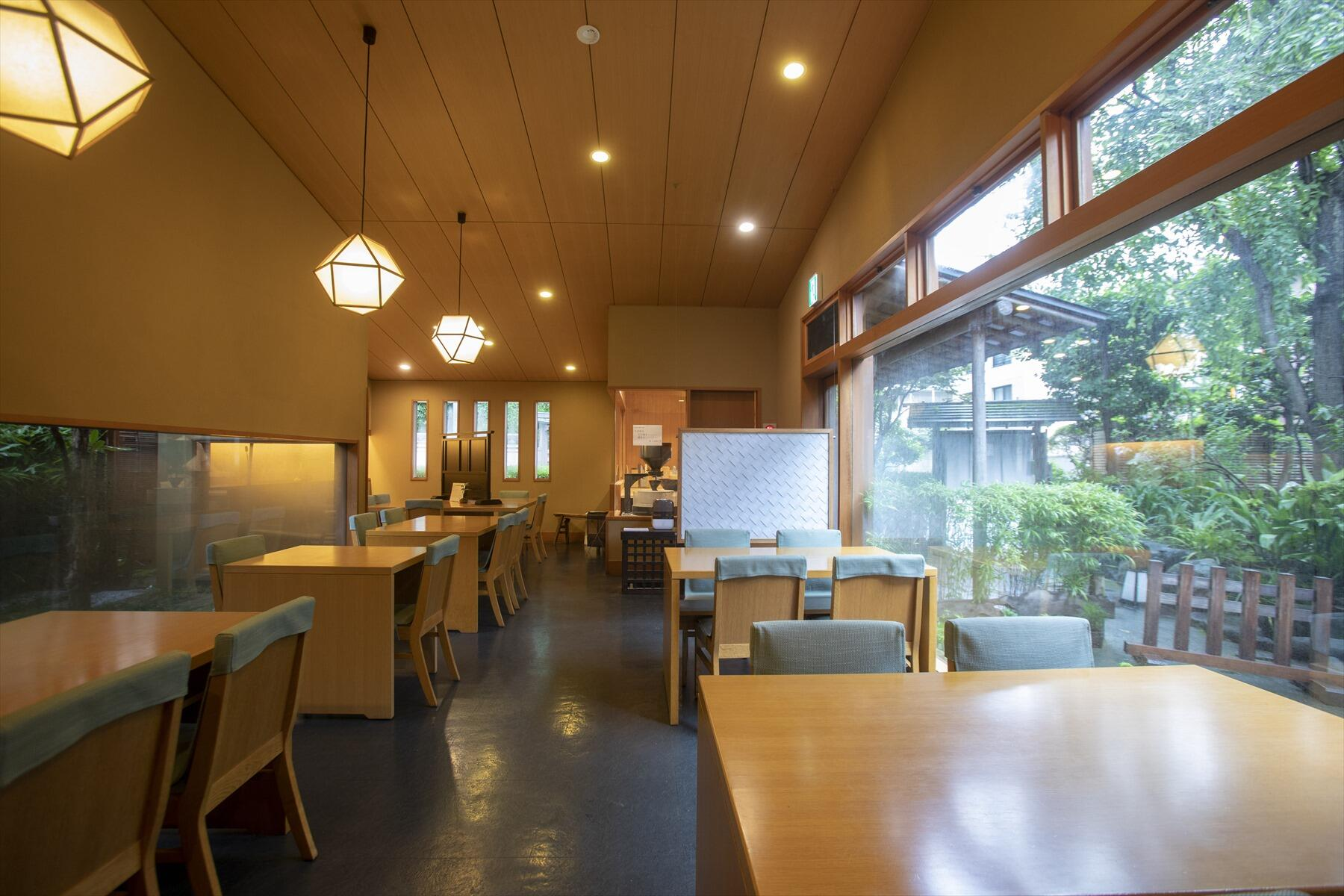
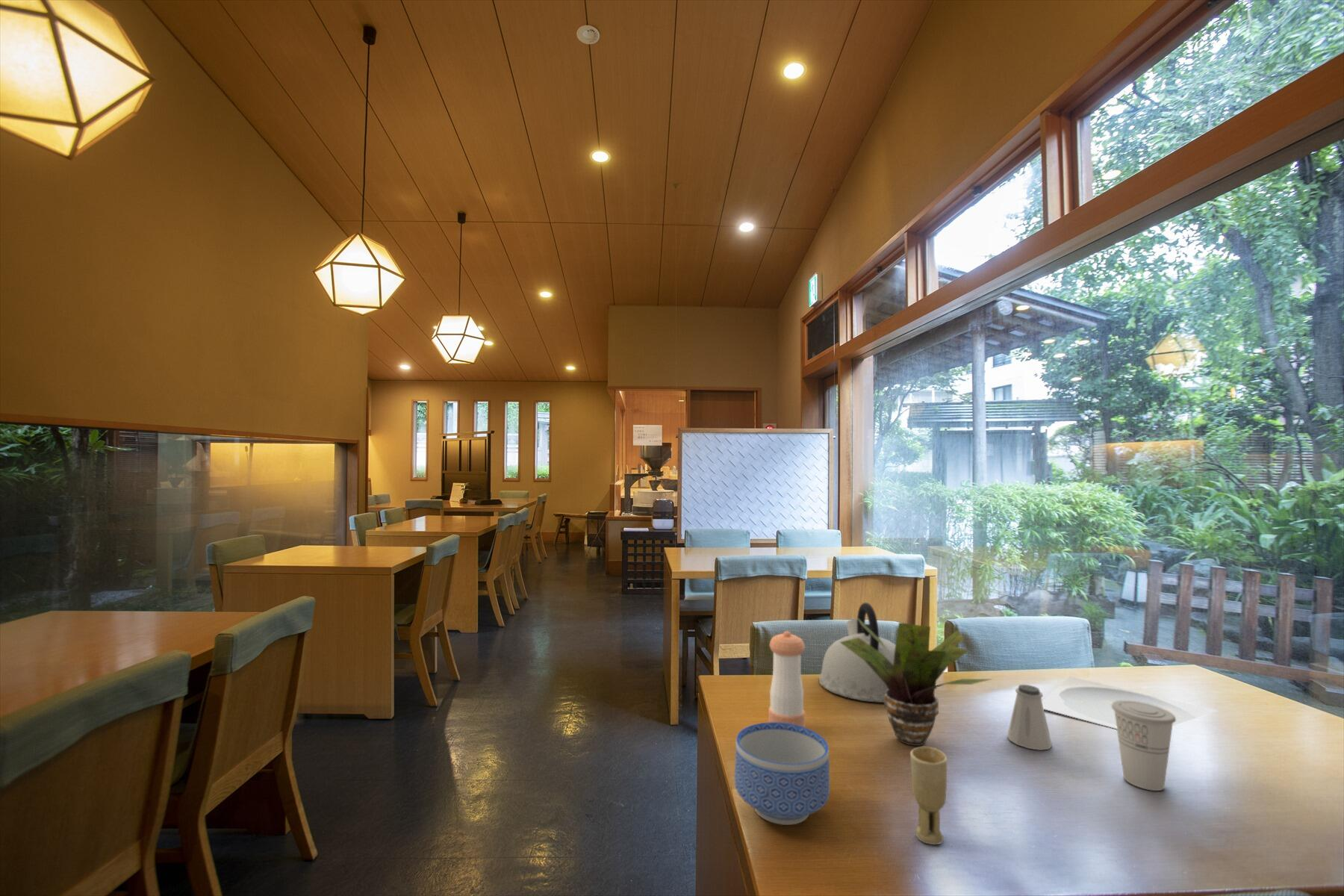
+ pepper shaker (786, 679)
+ potted plant (912, 682)
+ plate (1128, 700)
+ cup (1142, 744)
+ bowl (781, 774)
+ kettle (866, 642)
+ cup (928, 796)
+ saltshaker (1029, 714)
